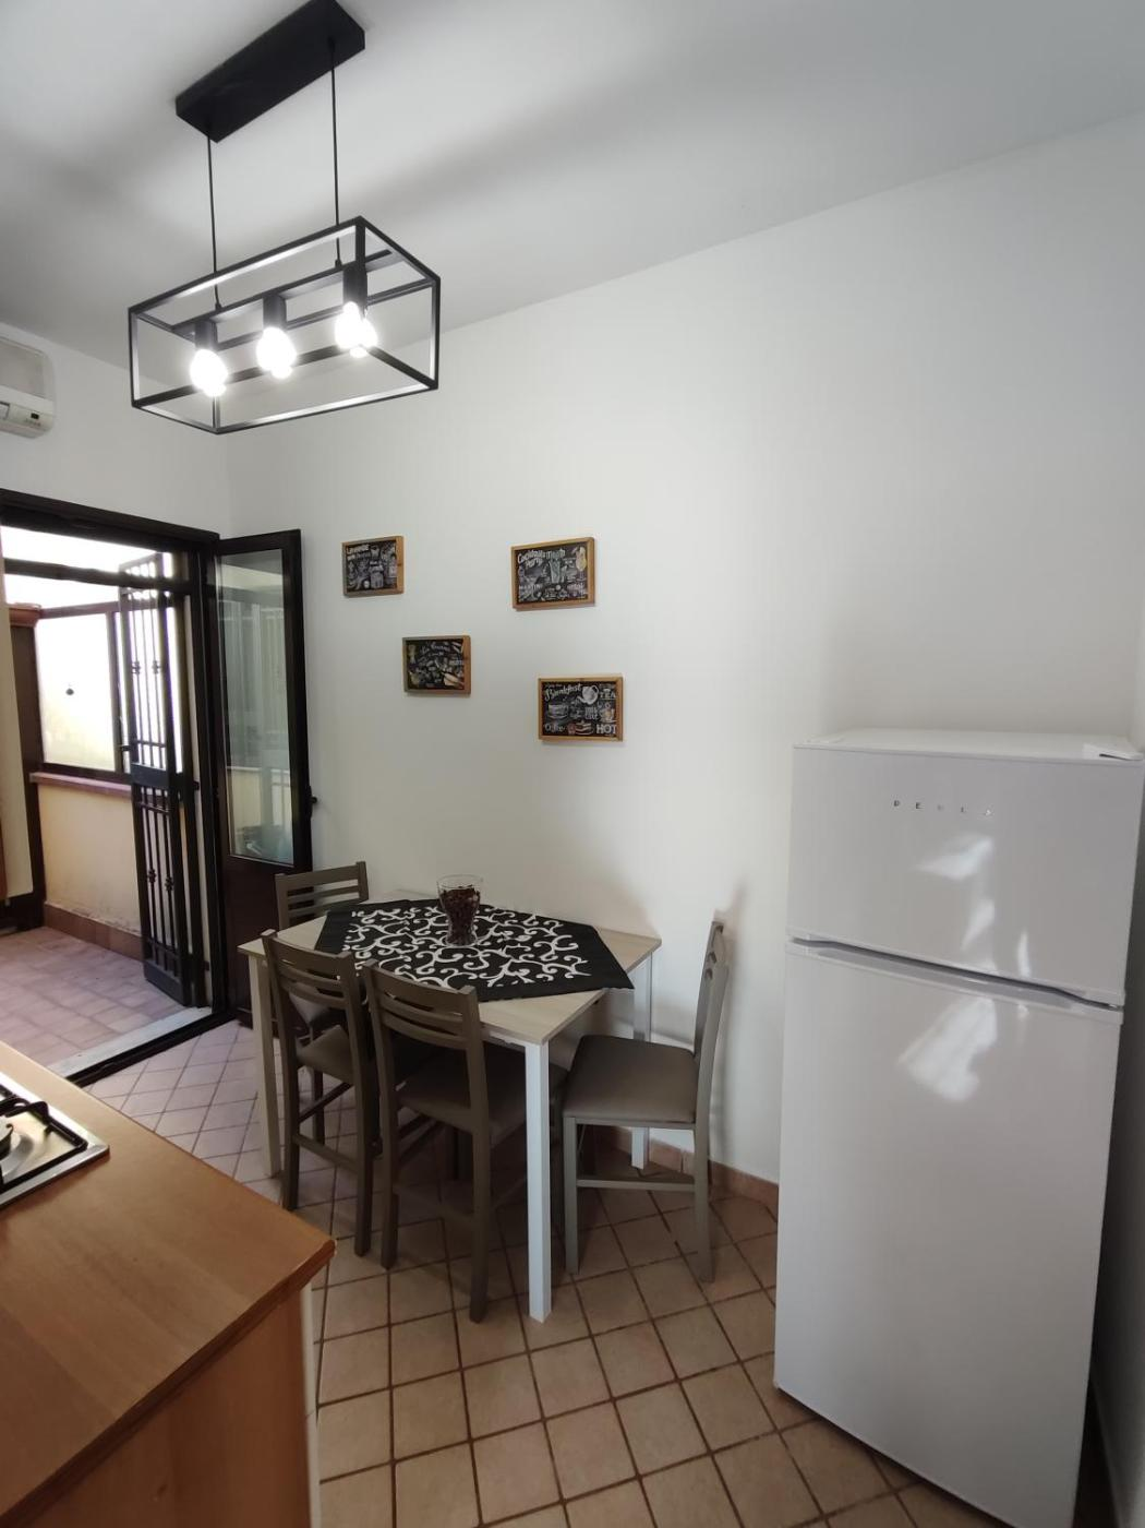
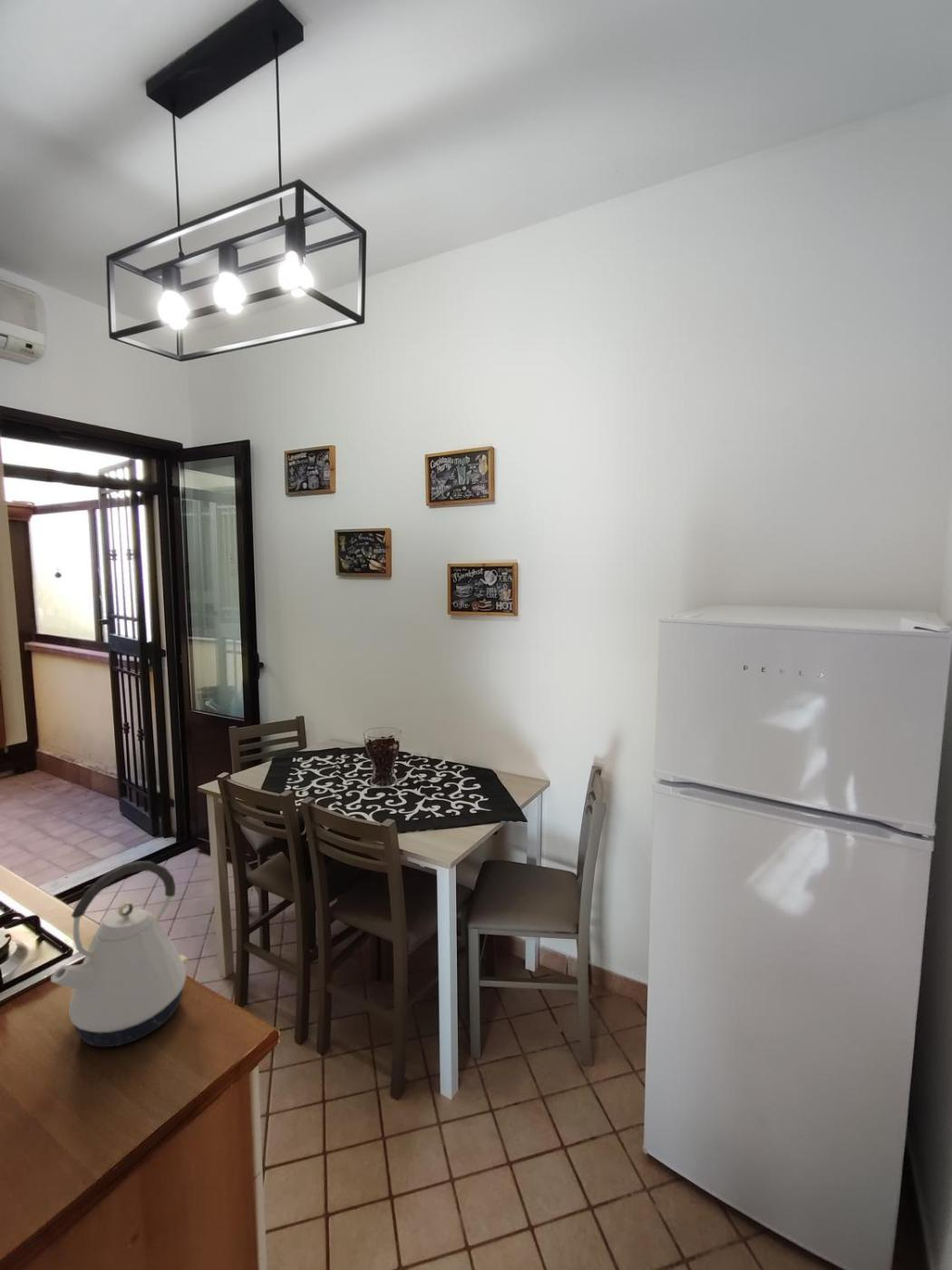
+ kettle (122, 943)
